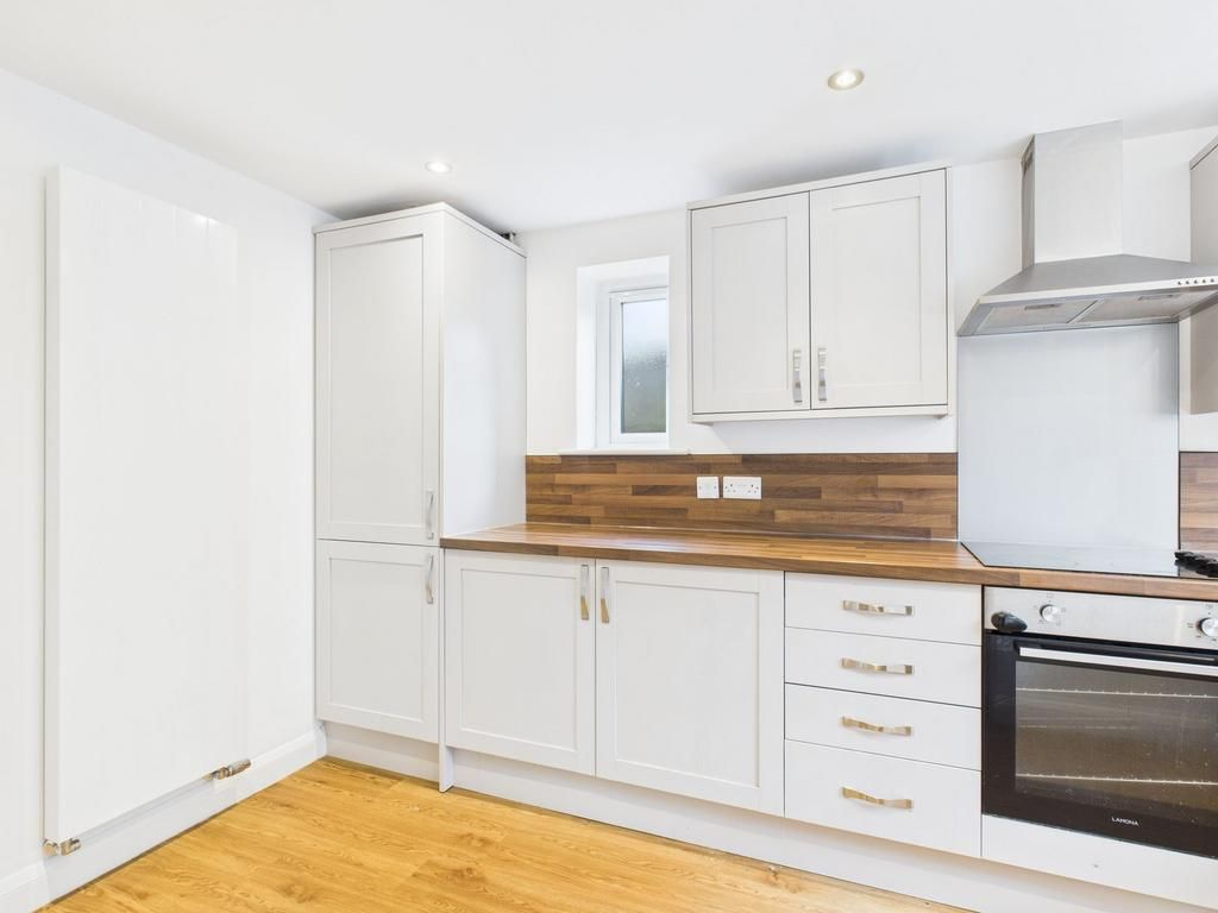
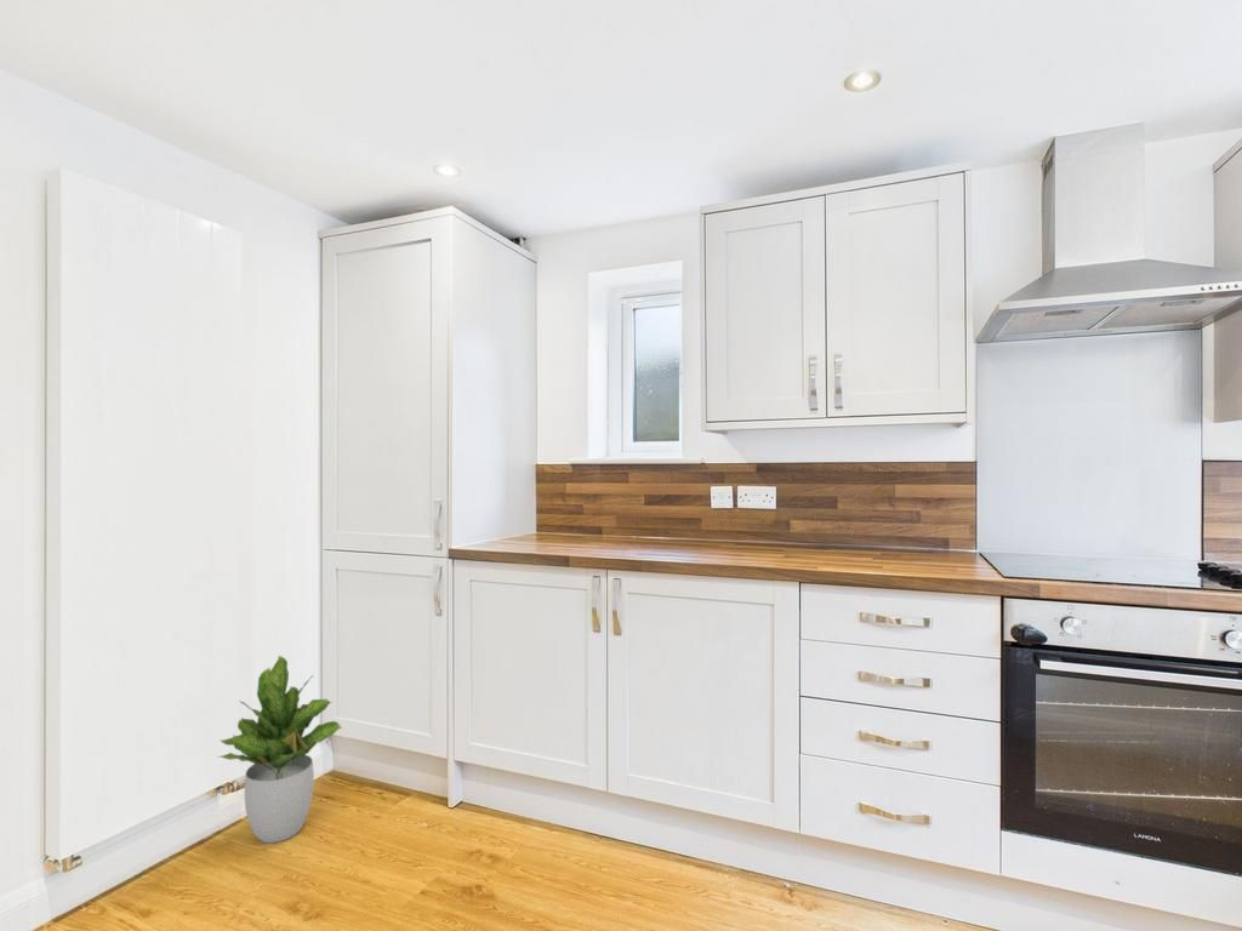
+ potted plant (279, 747)
